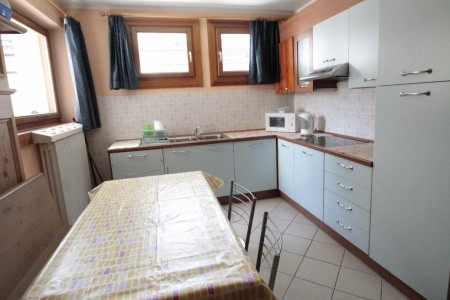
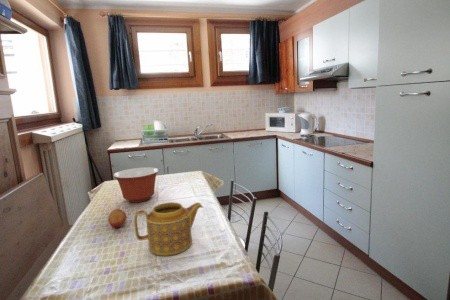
+ fruit (117, 218)
+ mixing bowl (138, 185)
+ teapot (170, 225)
